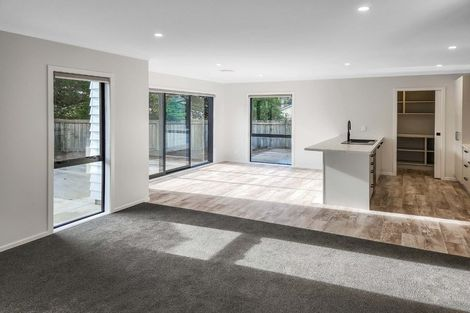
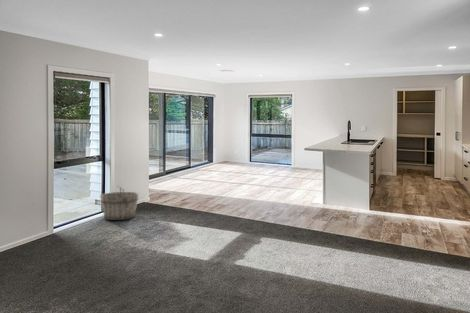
+ wooden bucket (119, 201)
